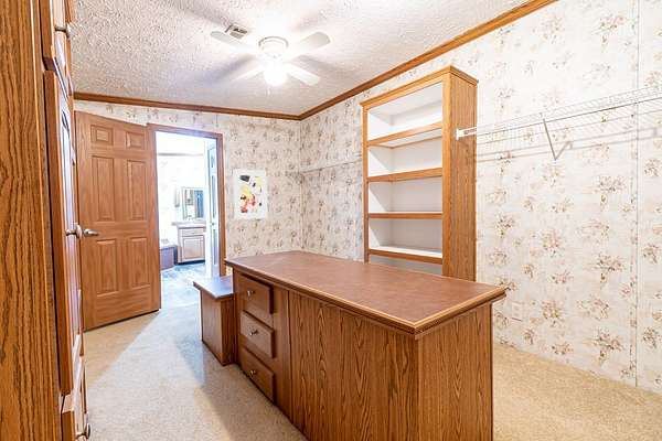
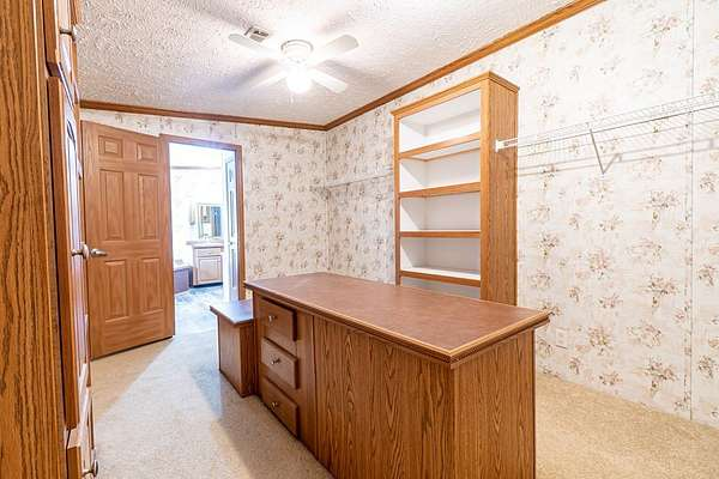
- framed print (250, 194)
